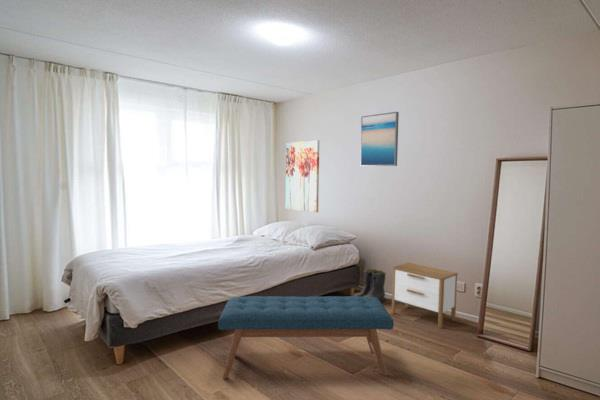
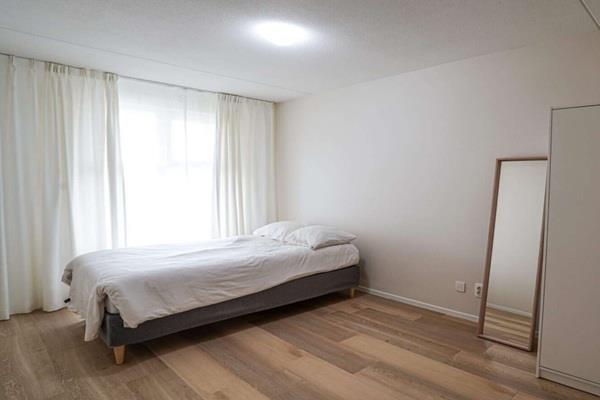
- boots (369, 286)
- wall art (301, 176)
- nightstand (423, 293)
- bench (304, 333)
- wall art (378, 140)
